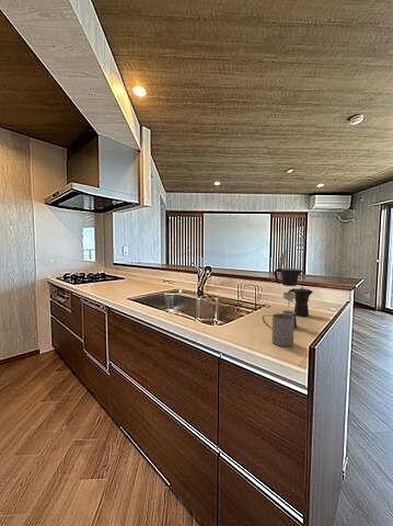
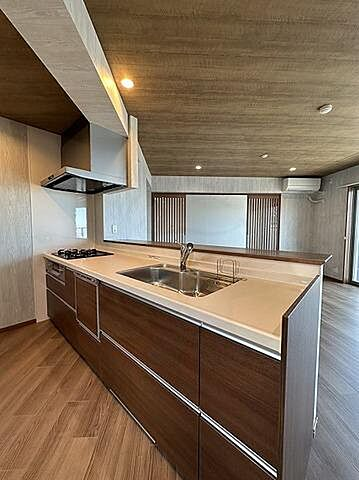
- mug (277, 328)
- coffee maker (296, 284)
